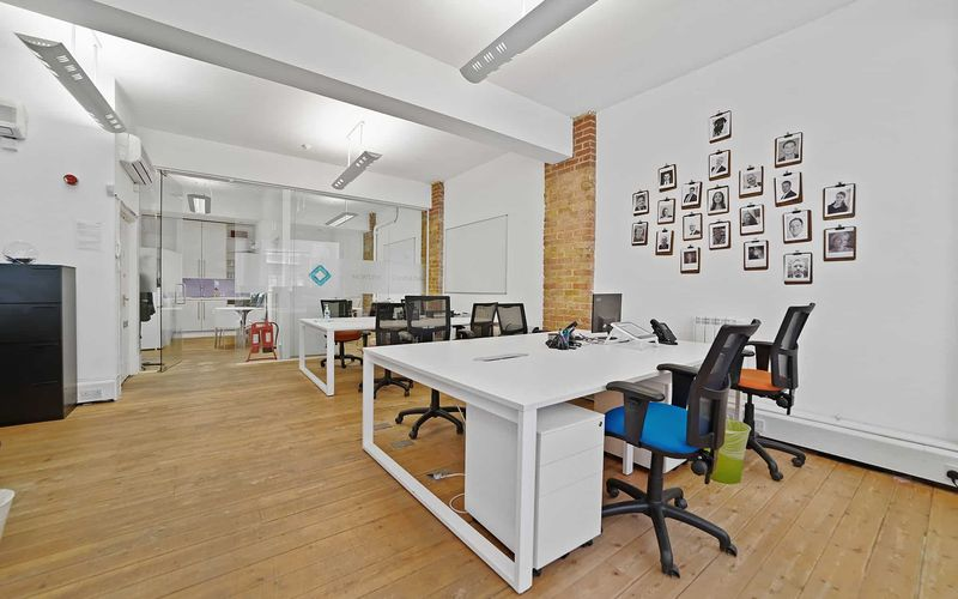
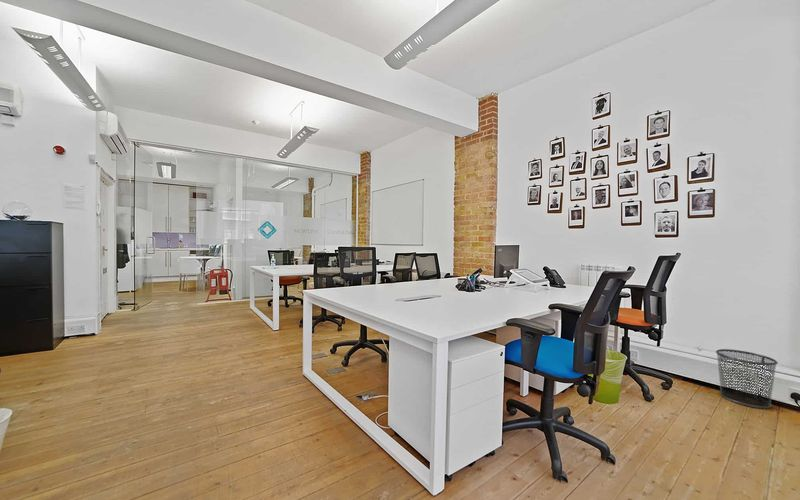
+ waste bin (744, 378)
